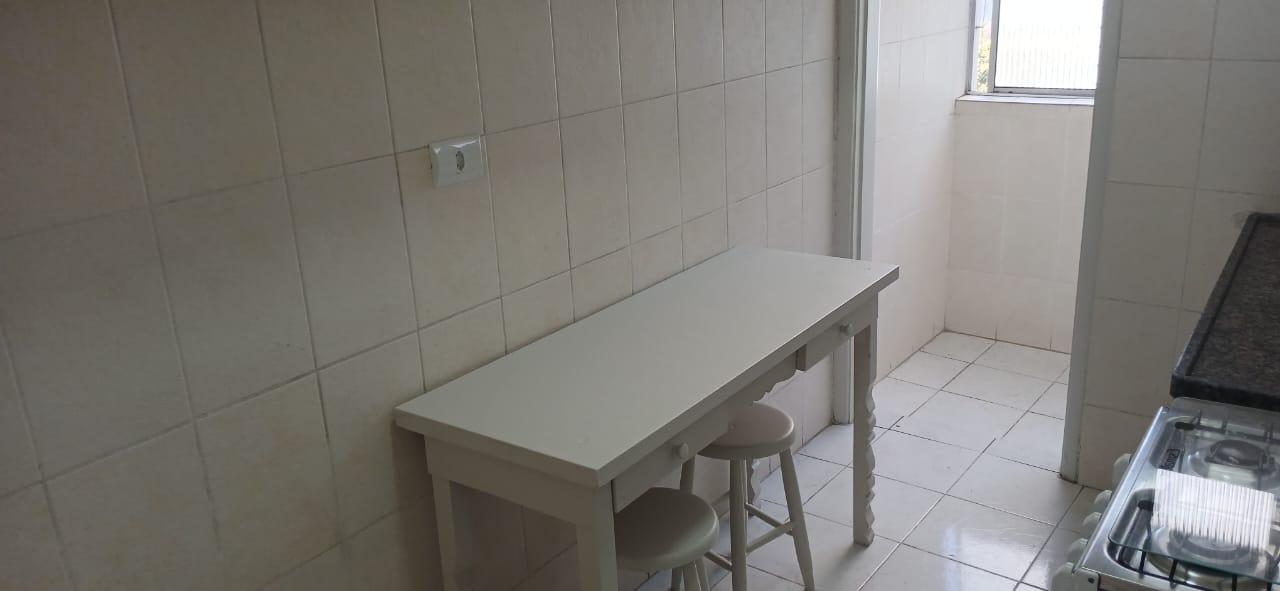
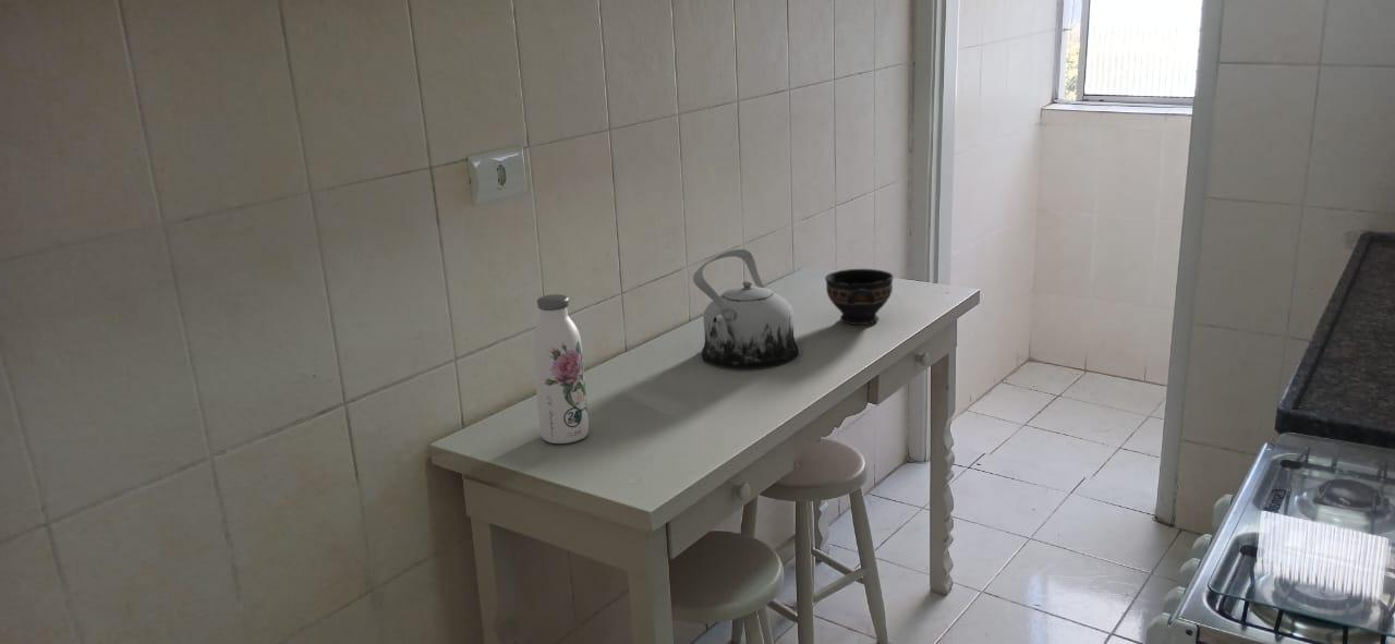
+ teapot (743, 306)
+ water bottle (558, 367)
+ bowl (860, 297)
